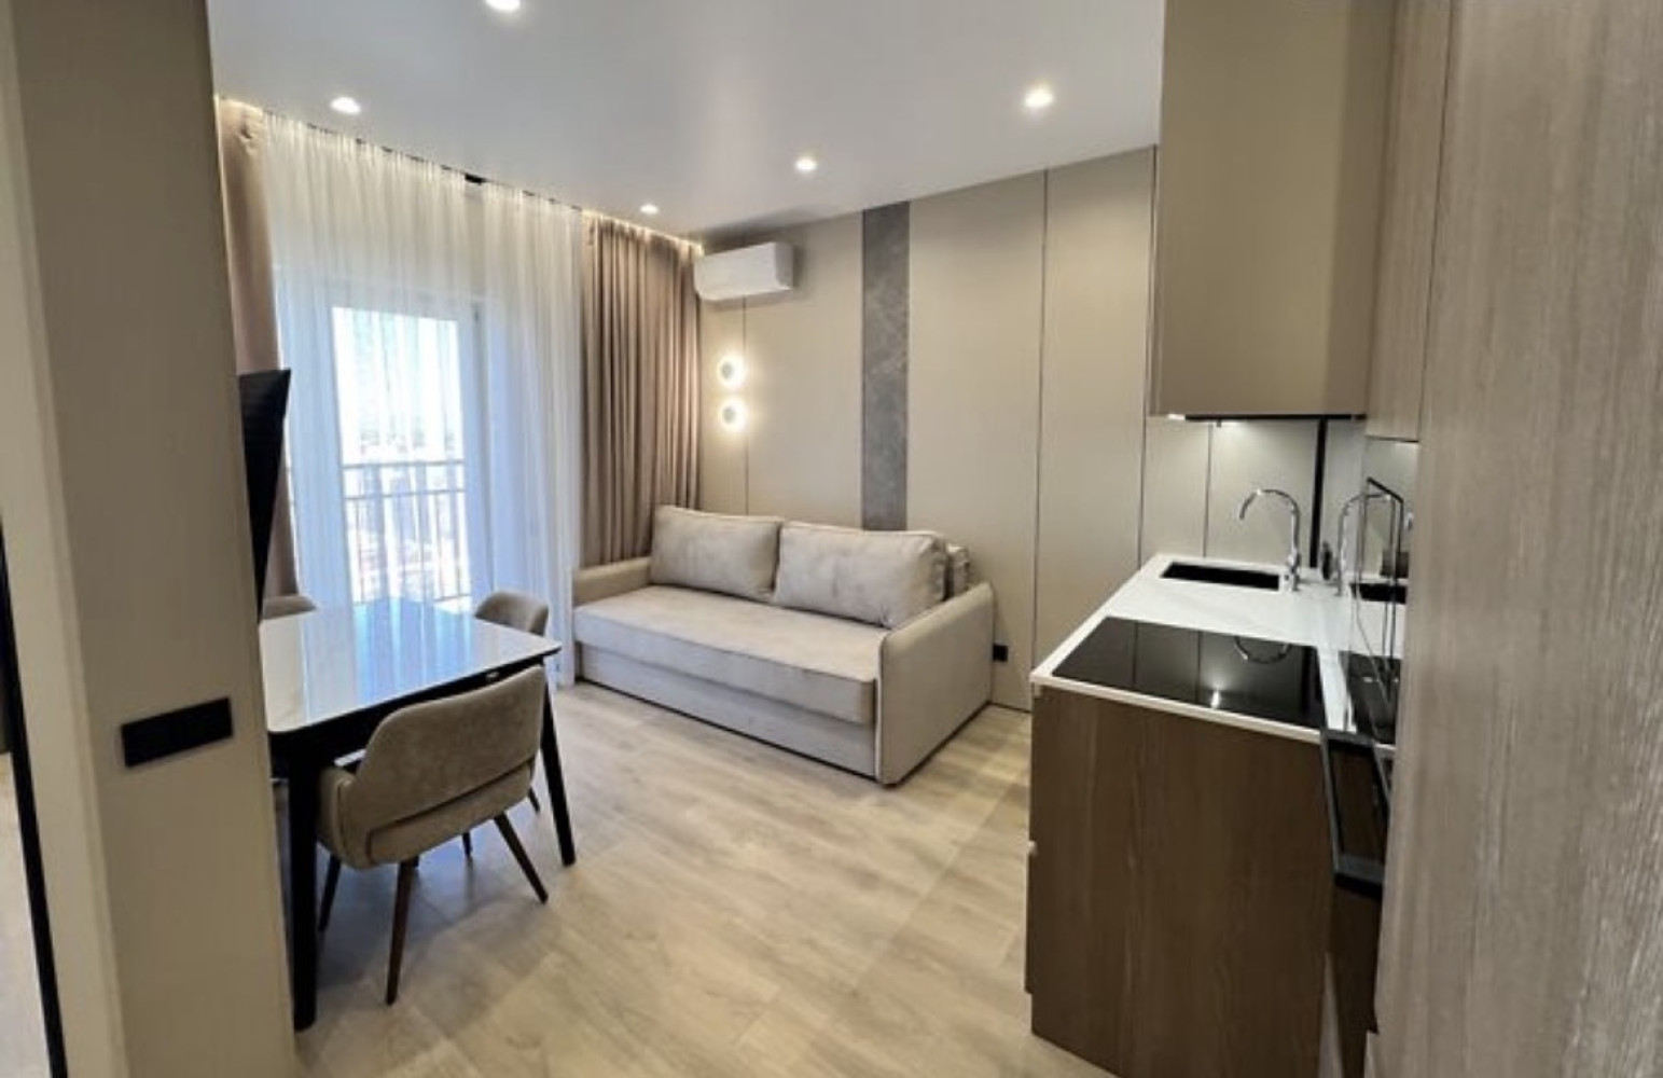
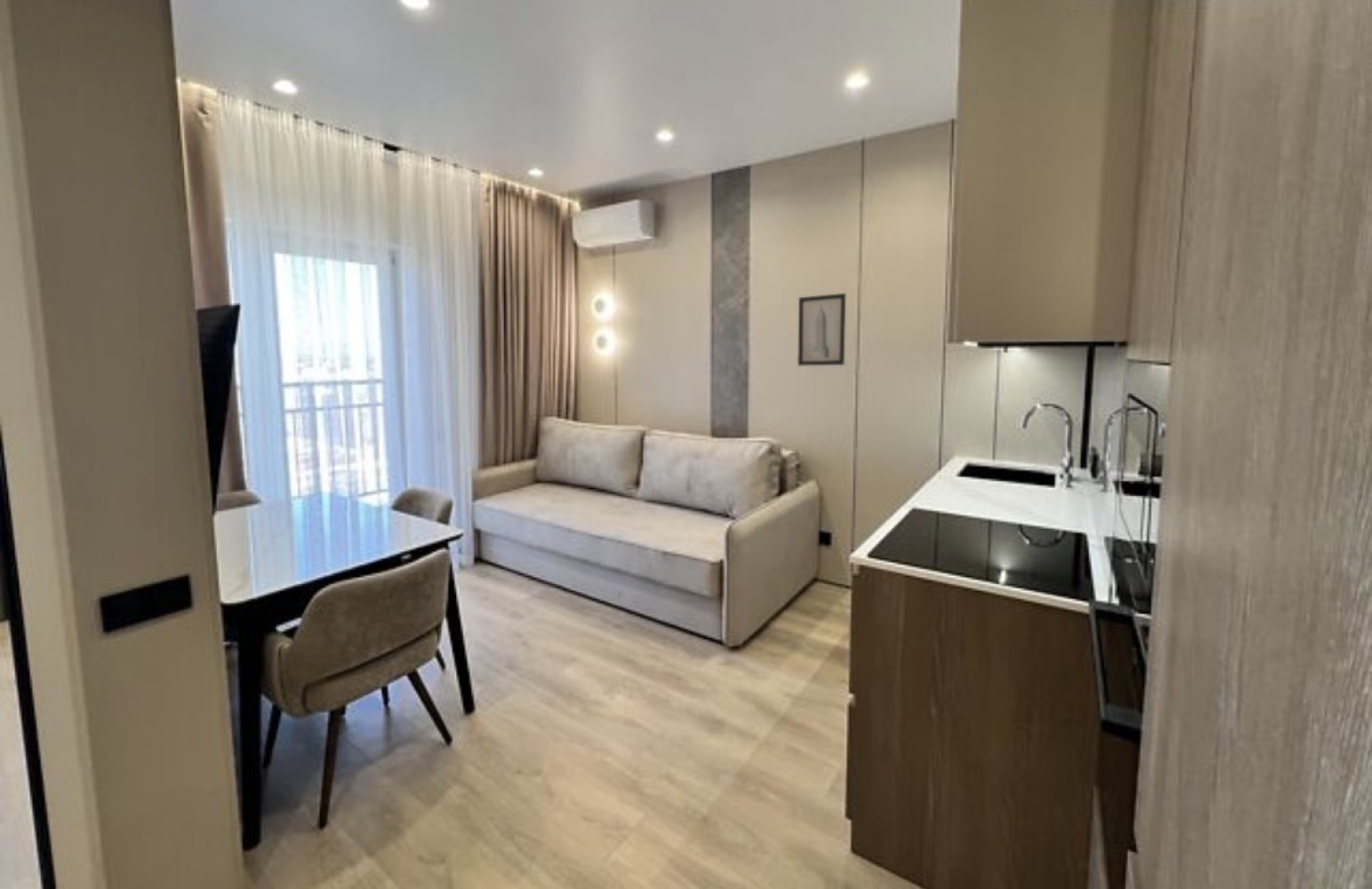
+ wall art (821, 330)
